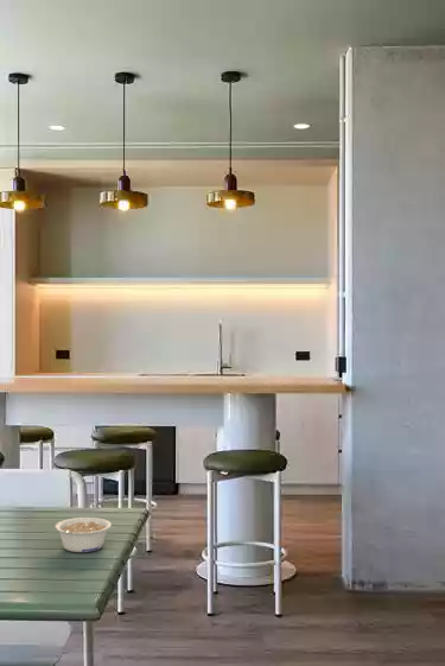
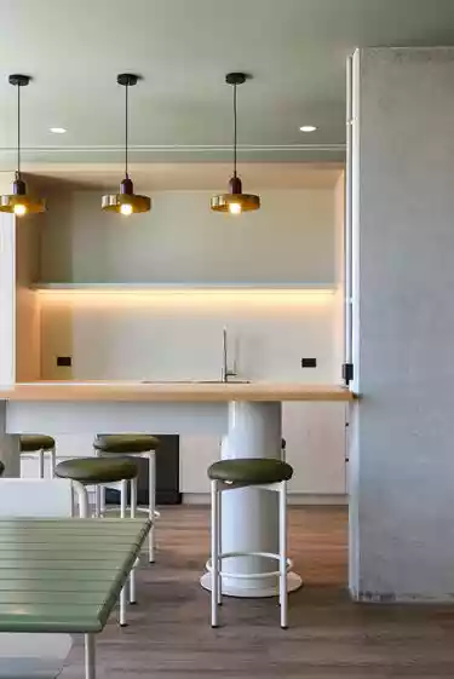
- legume (83, 533)
